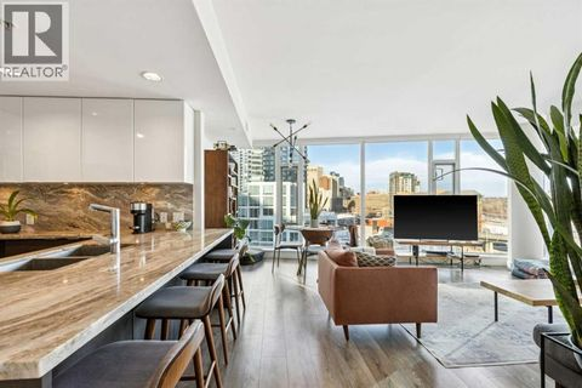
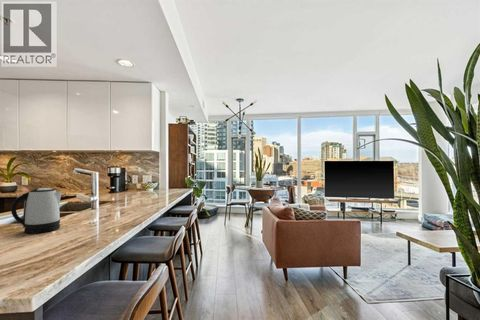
+ kettle (37, 209)
